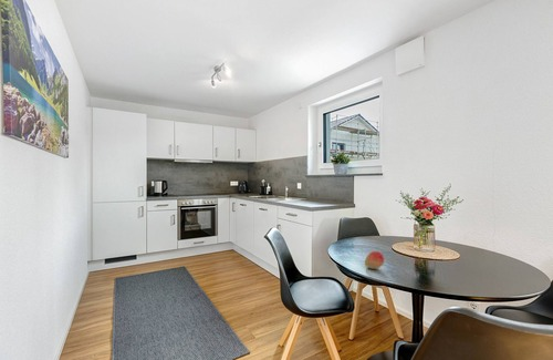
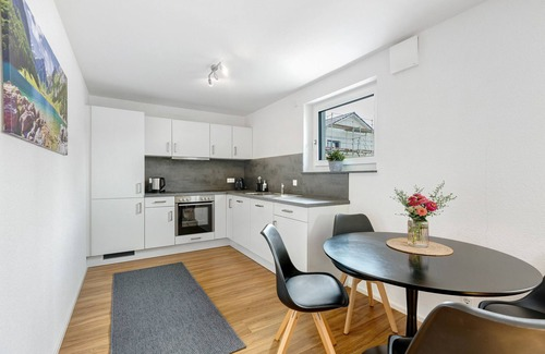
- fruit (374, 259)
